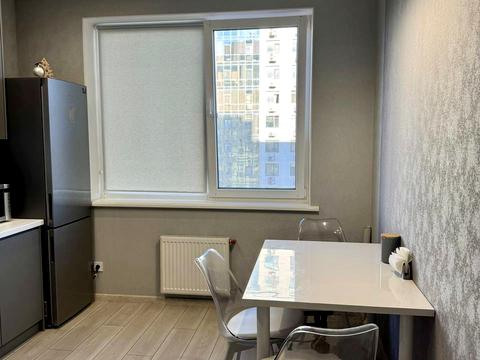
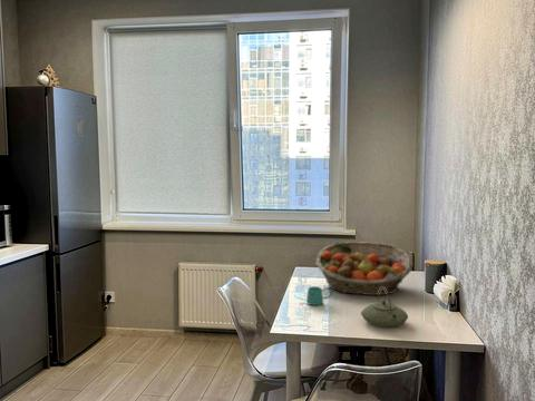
+ mug (319, 295)
+ teapot (385, 305)
+ fruit basket (362, 267)
